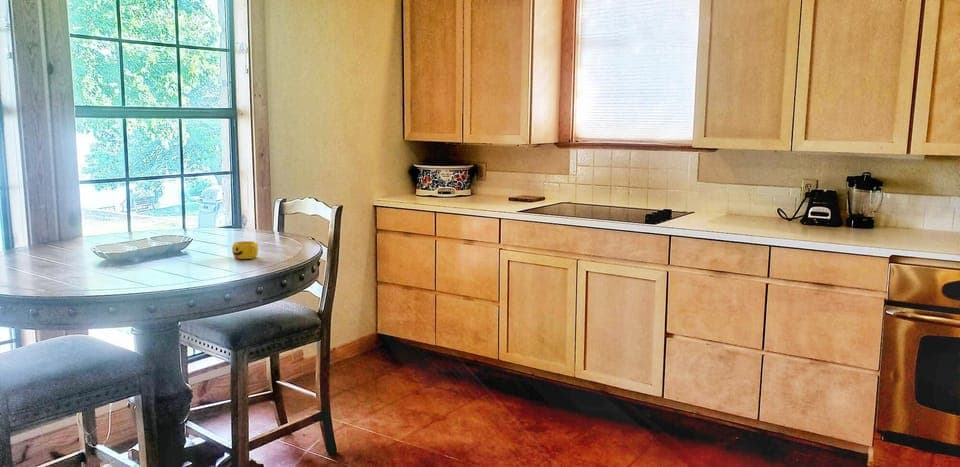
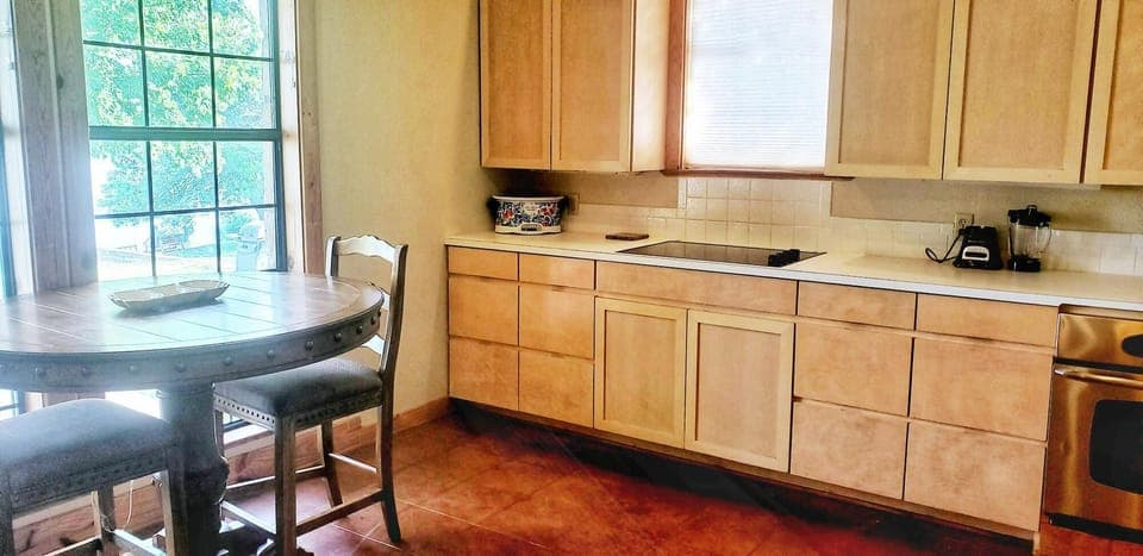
- cup (247, 250)
